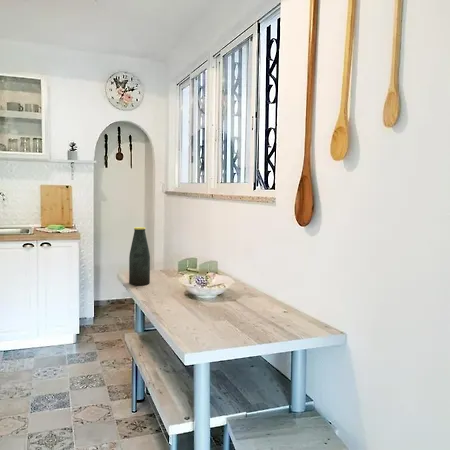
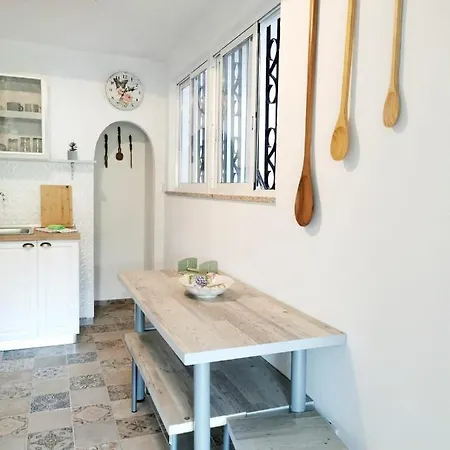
- bottle (139, 255)
